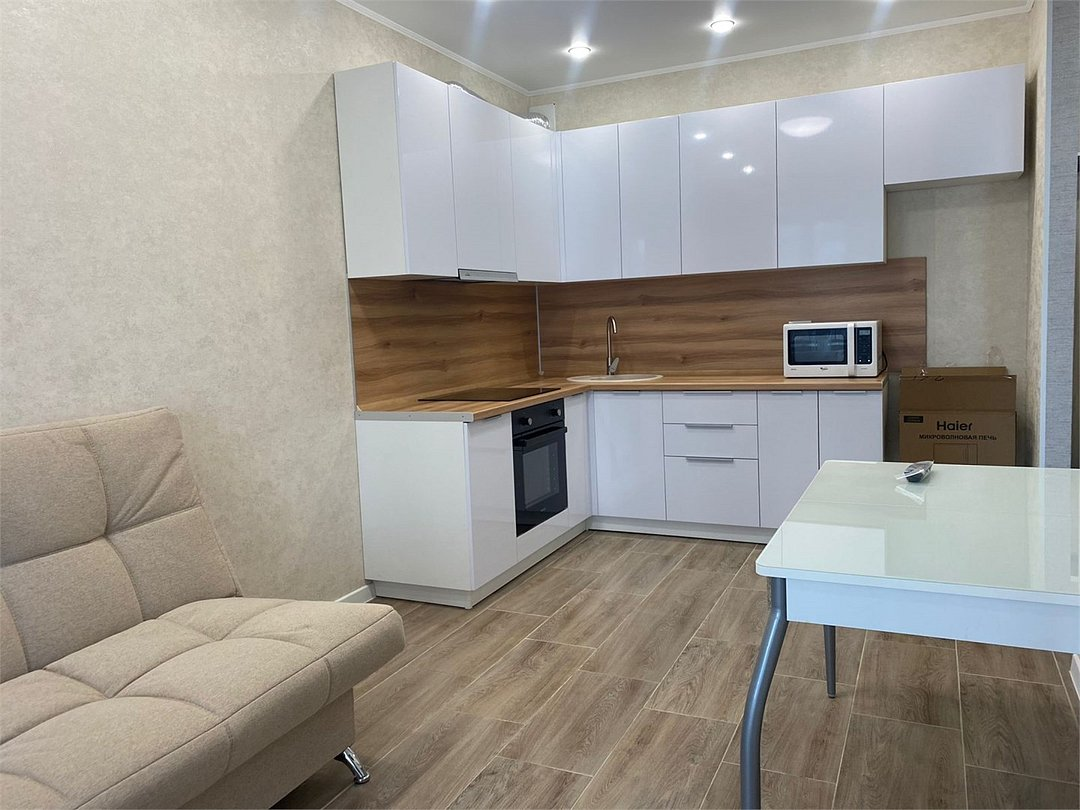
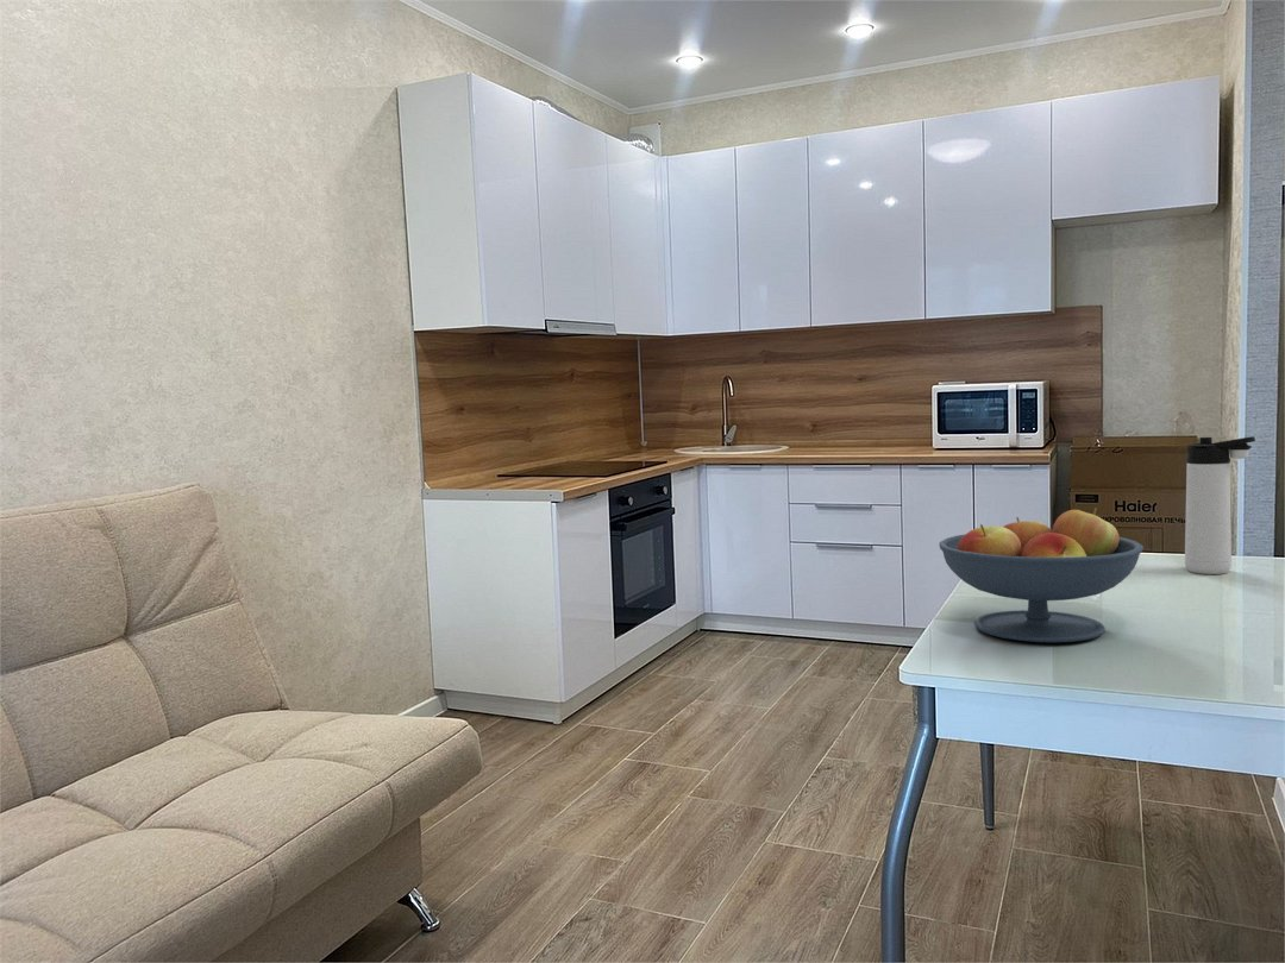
+ thermos bottle (1218, 504)
+ fruit bowl (1038, 571)
